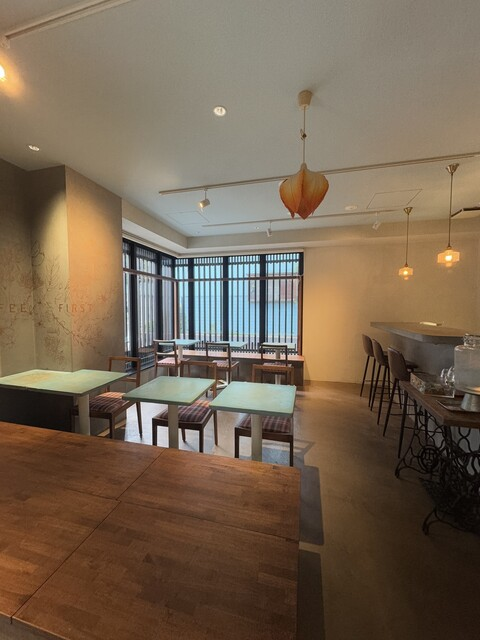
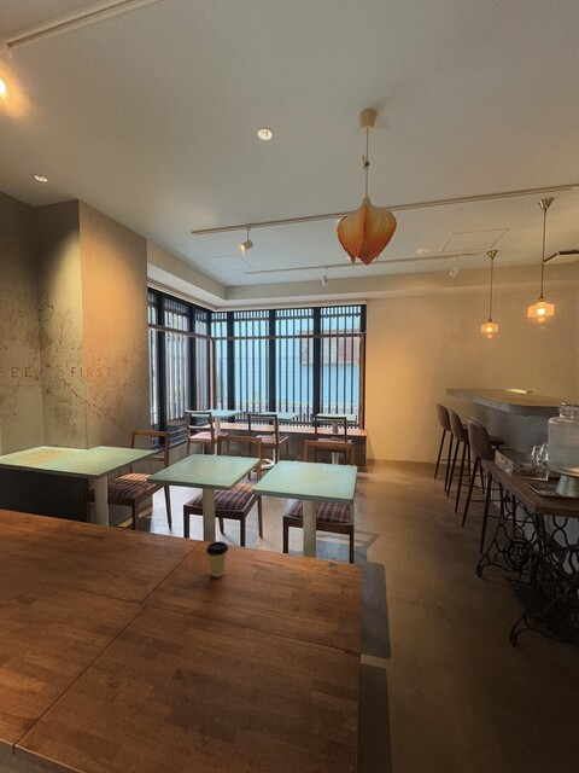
+ coffee cup (217, 558)
